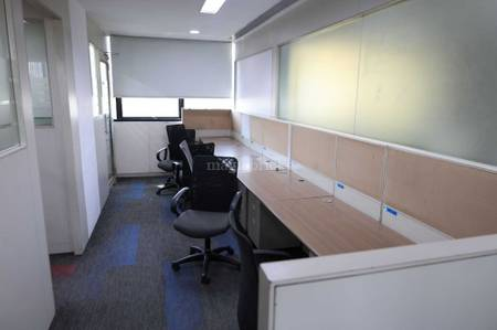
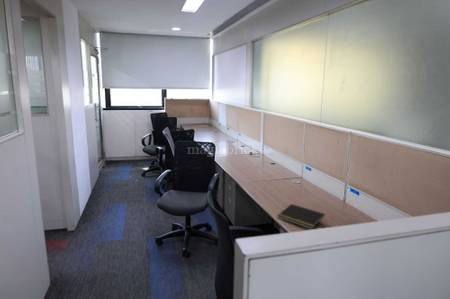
+ notepad (300, 215)
